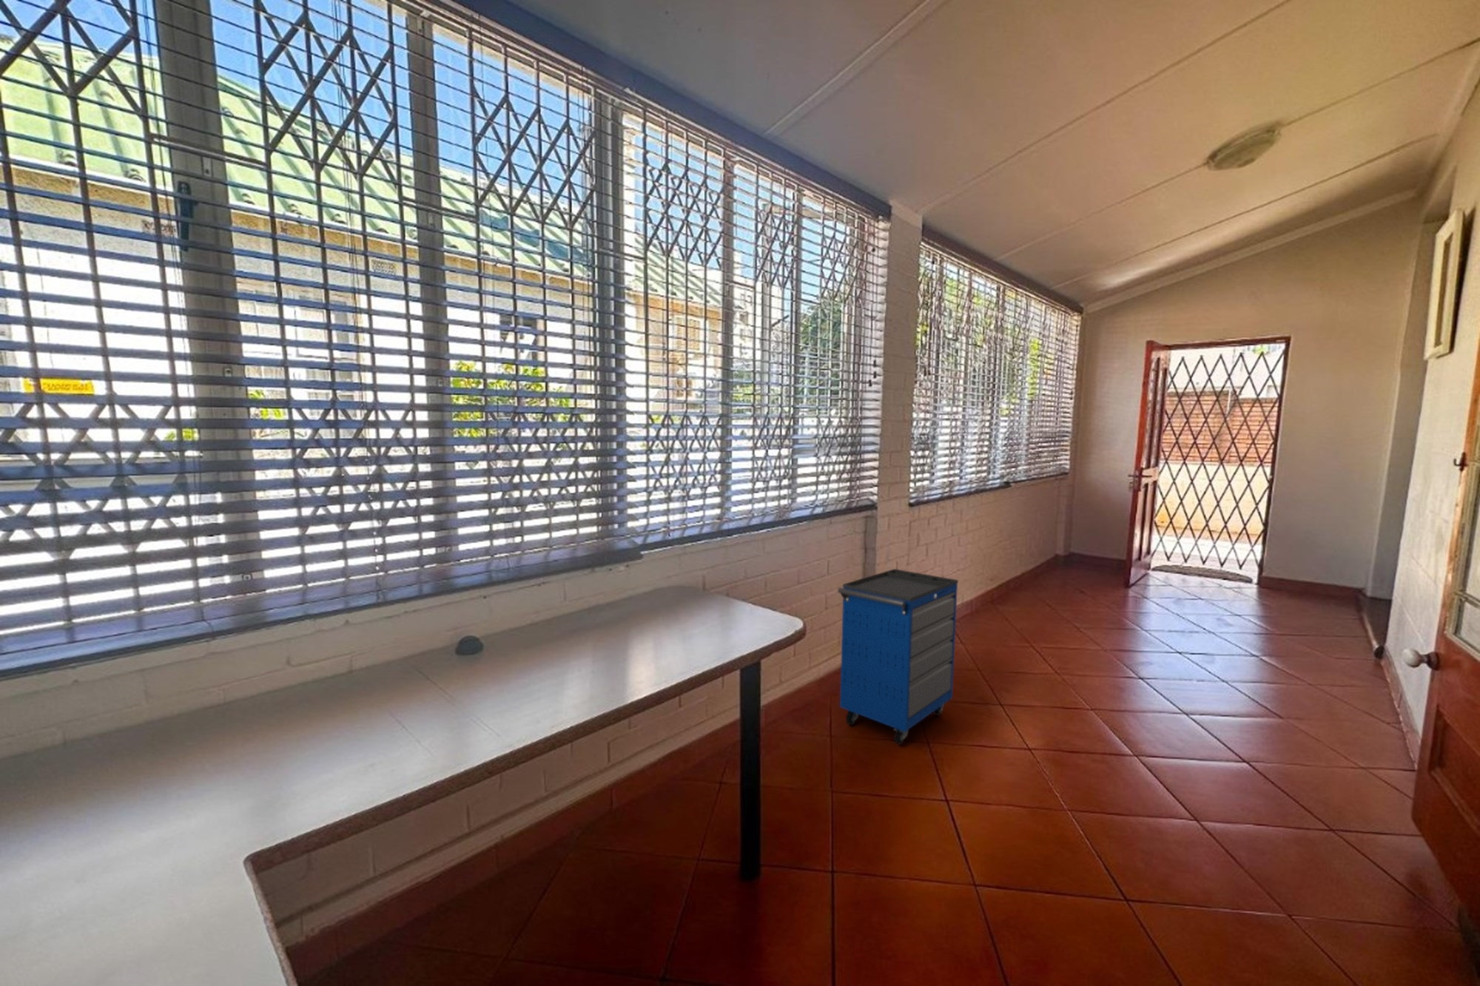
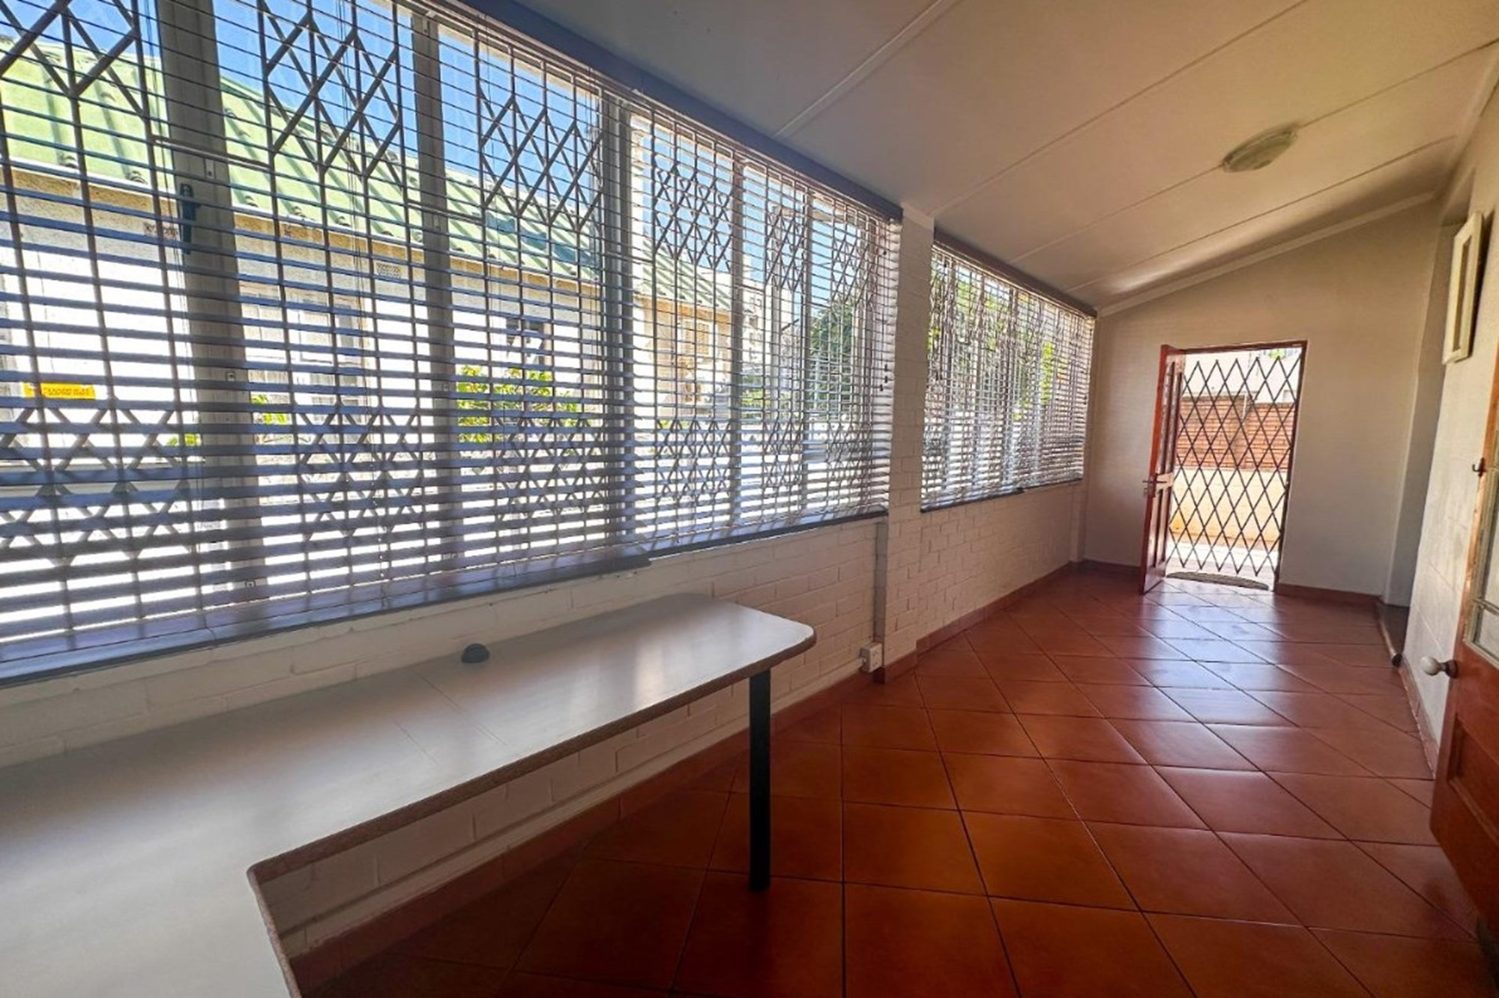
- cabinet (896, 651)
